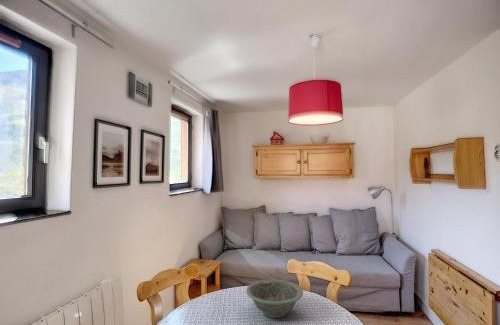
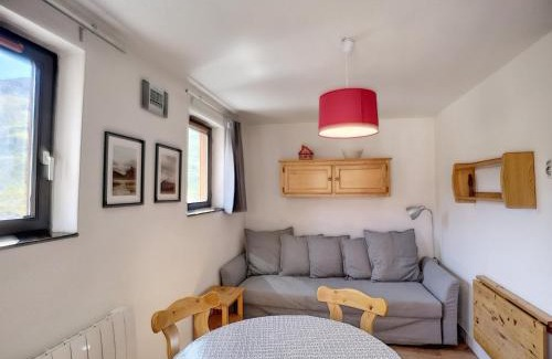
- decorative bowl (274, 300)
